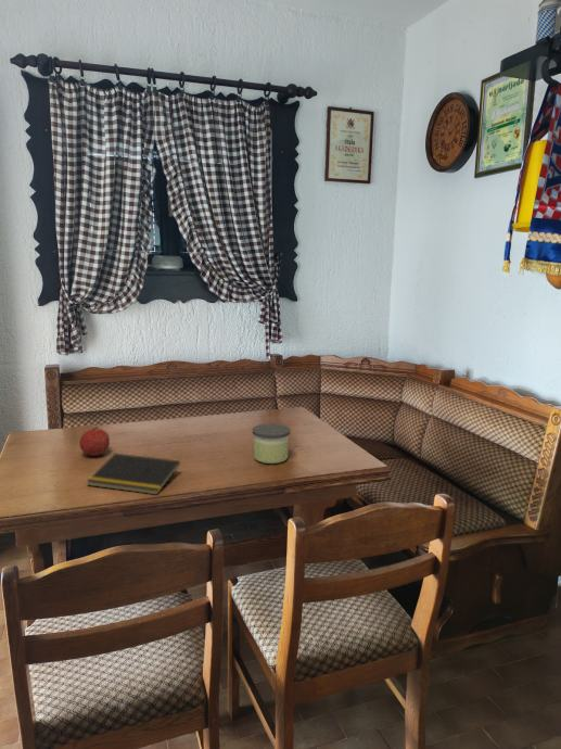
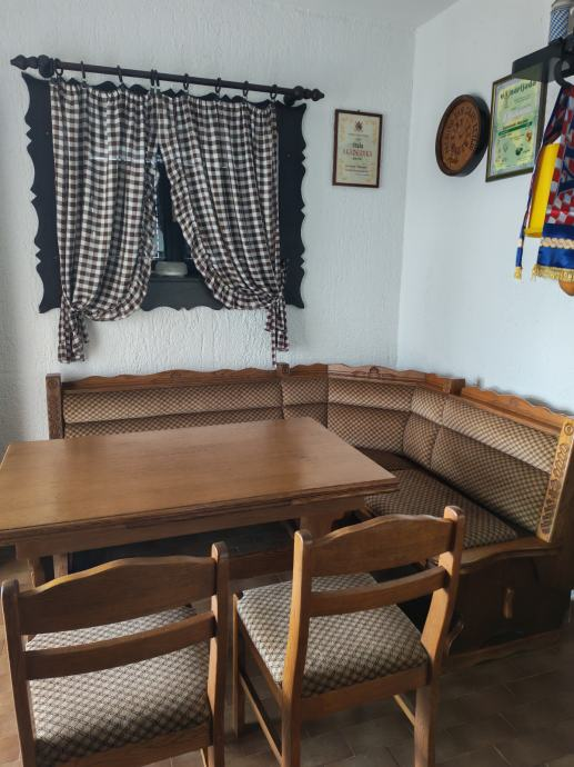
- notepad (135, 472)
- candle (270, 443)
- fruit (94, 441)
